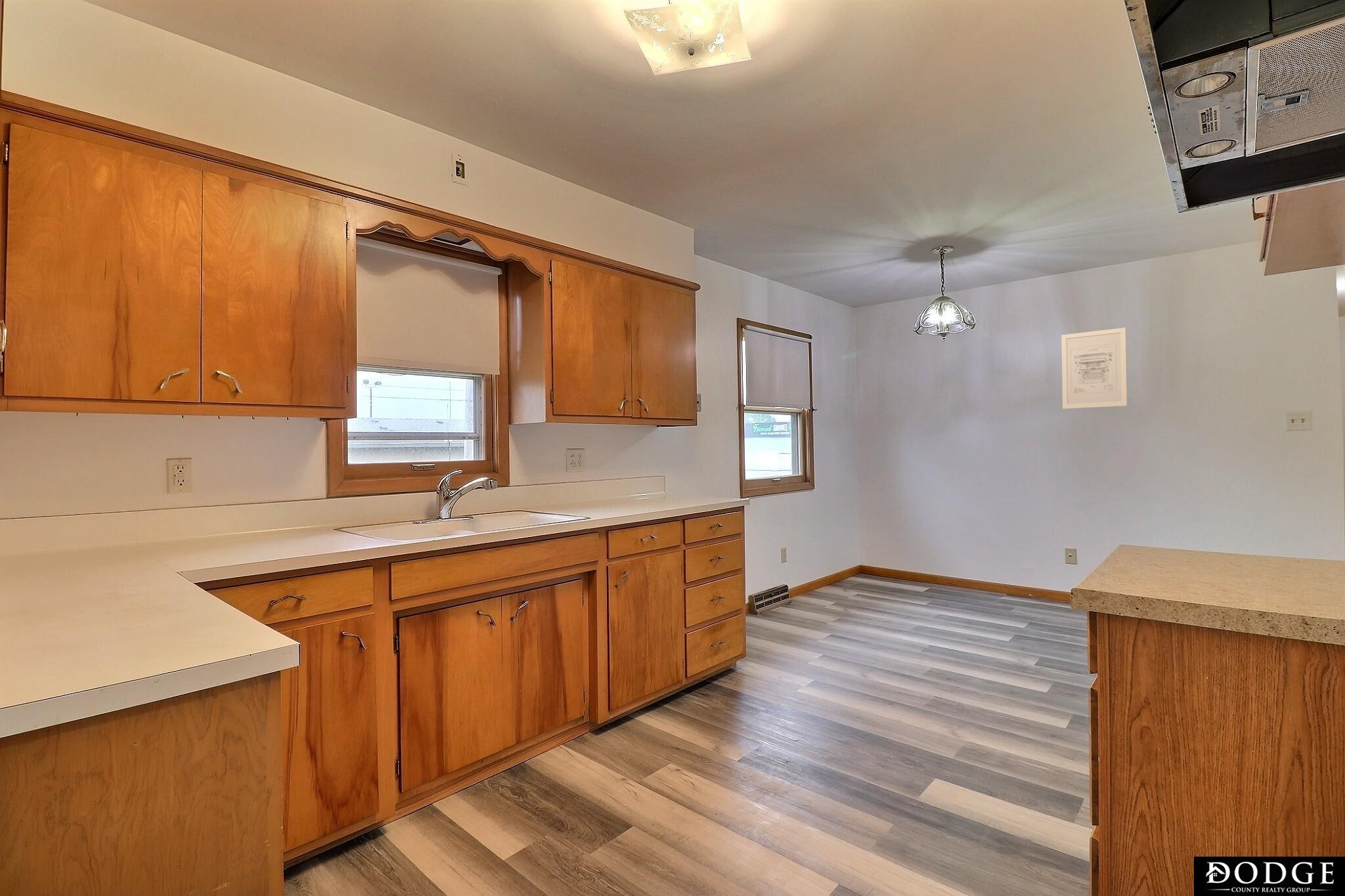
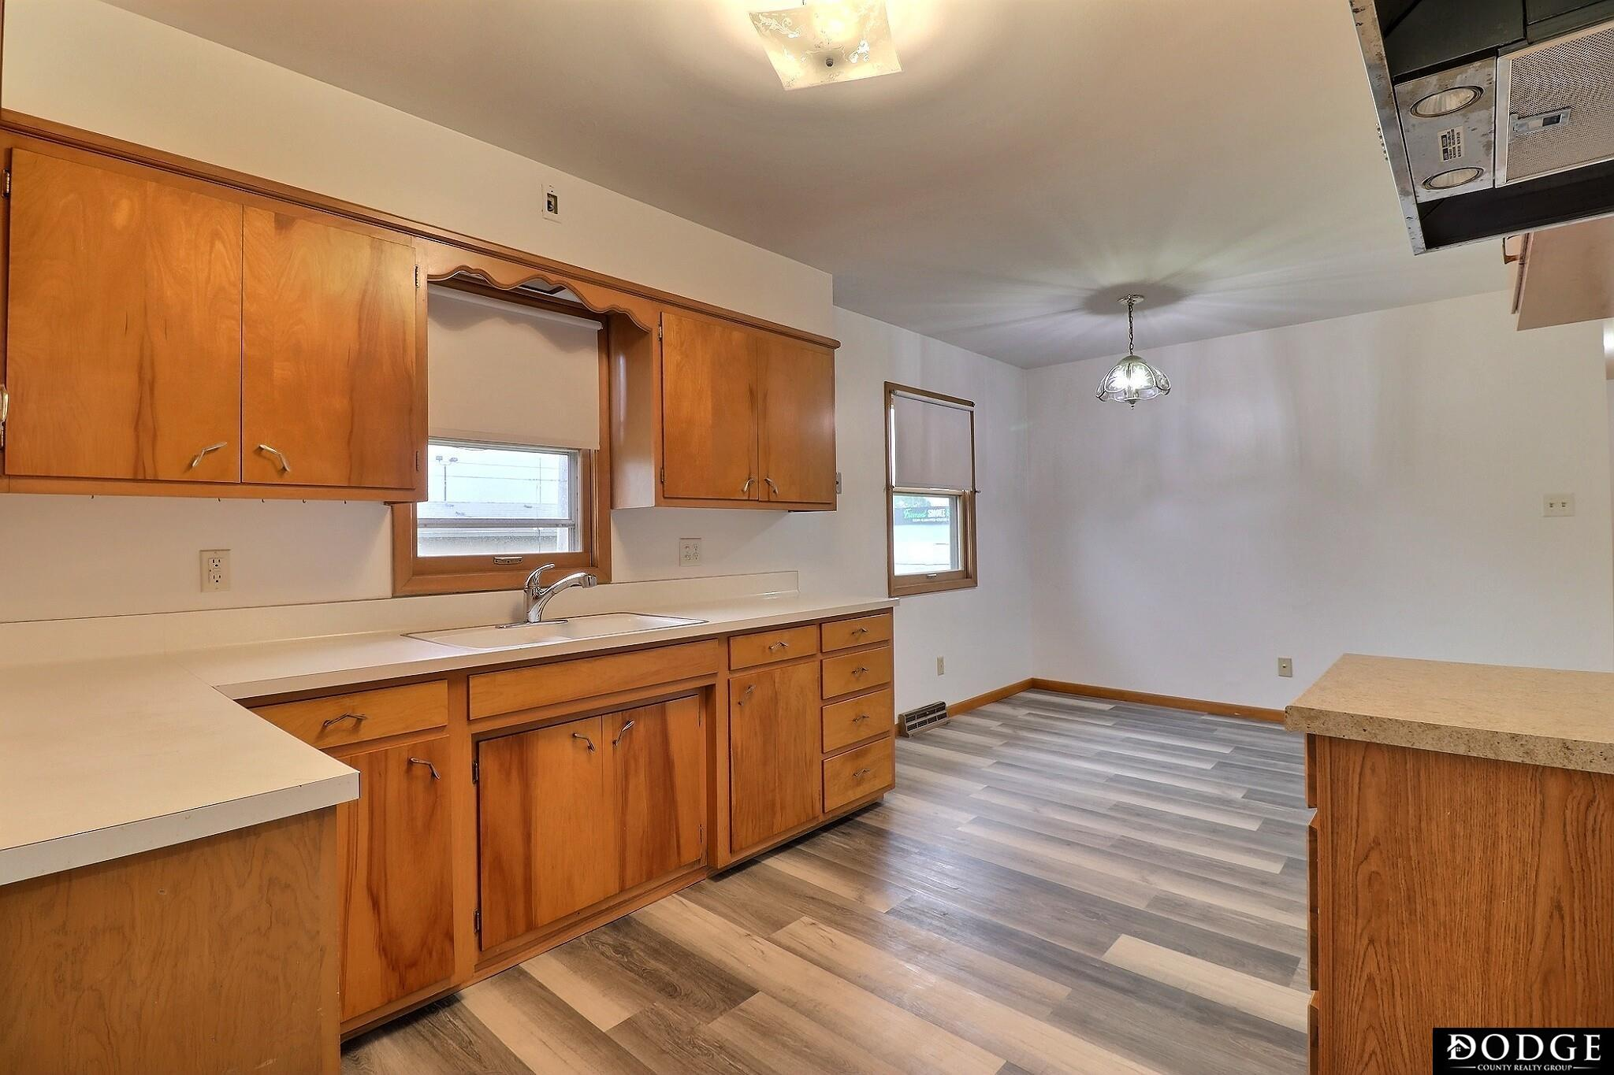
- wall art (1093, 369)
